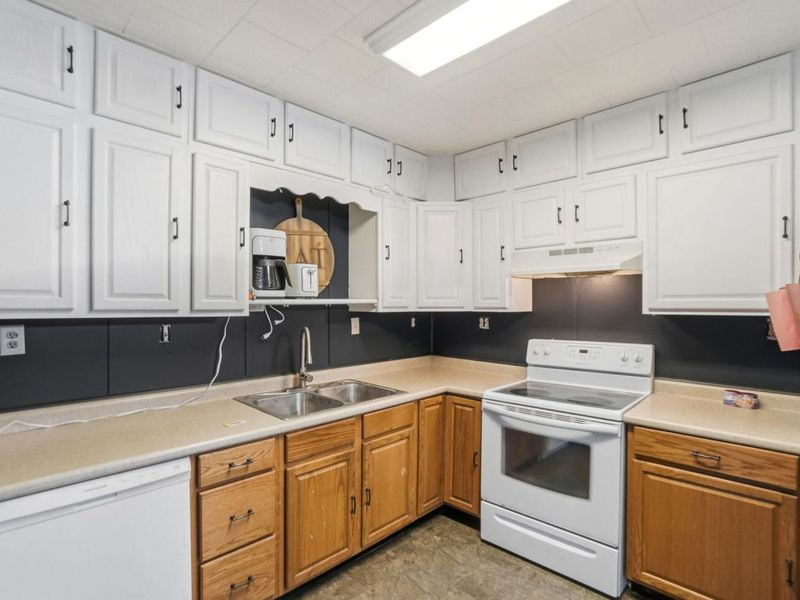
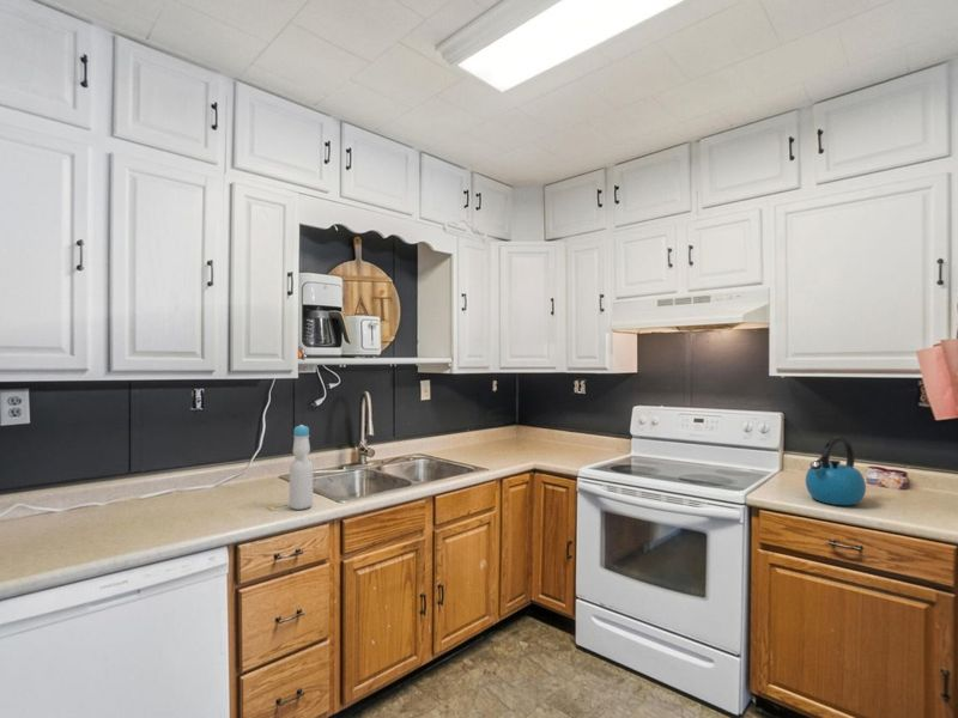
+ kettle (832, 469)
+ bottle (301, 466)
